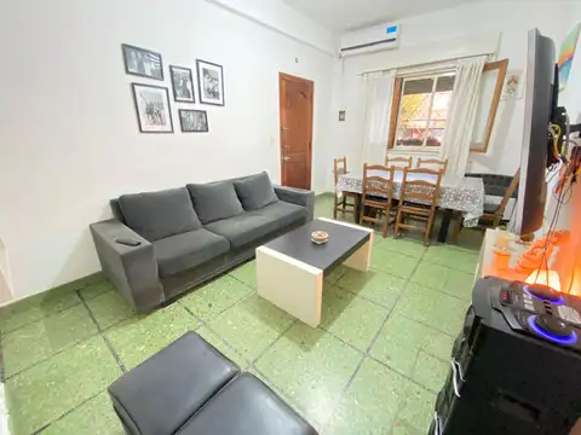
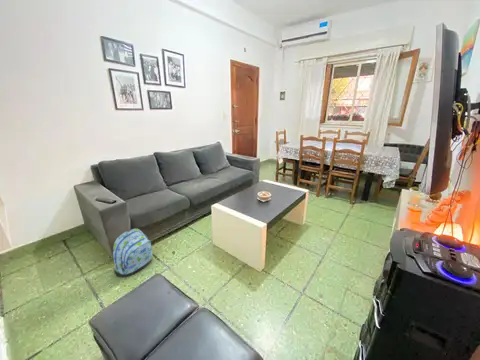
+ backpack (133, 251)
